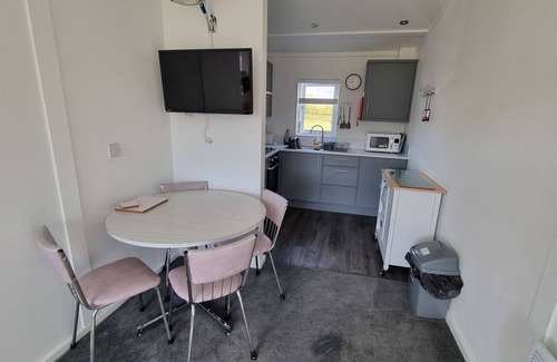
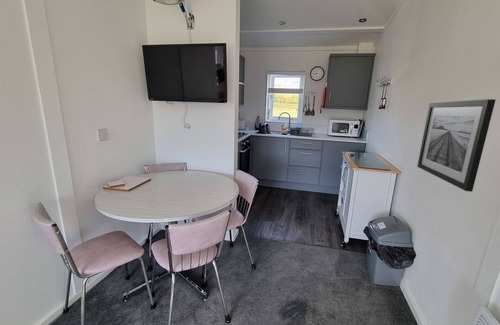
+ wall art (447, 140)
